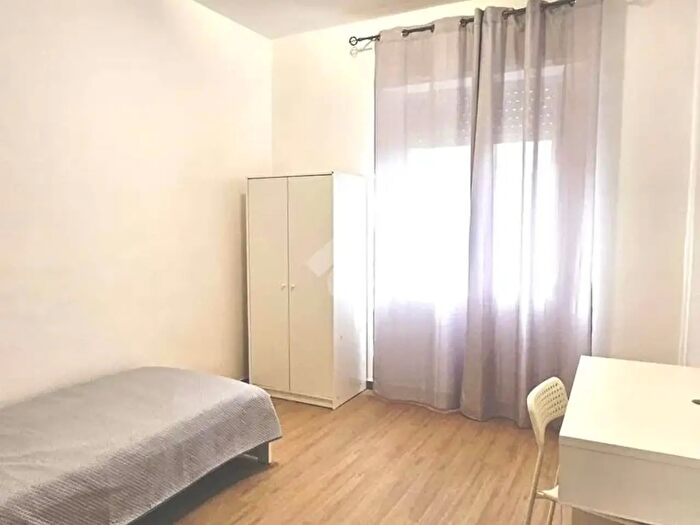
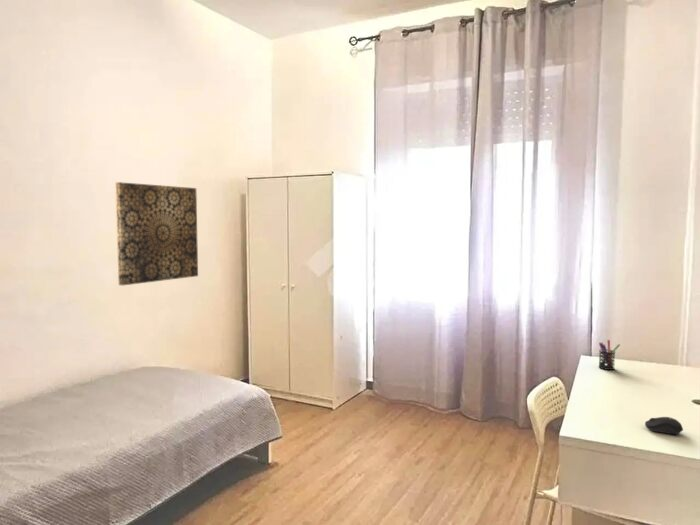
+ computer mouse (663, 423)
+ wall art (160, 233)
+ pen holder (609, 353)
